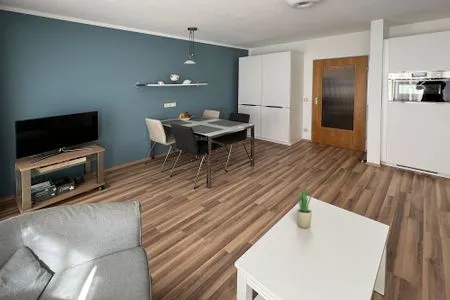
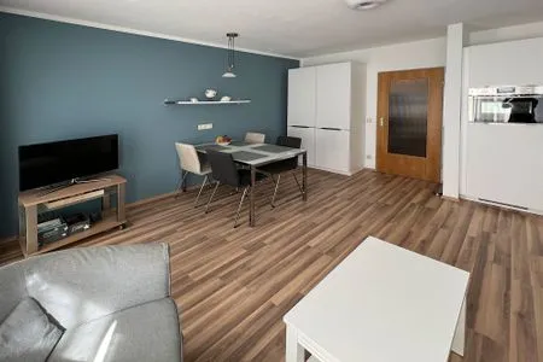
- potted plant (303, 204)
